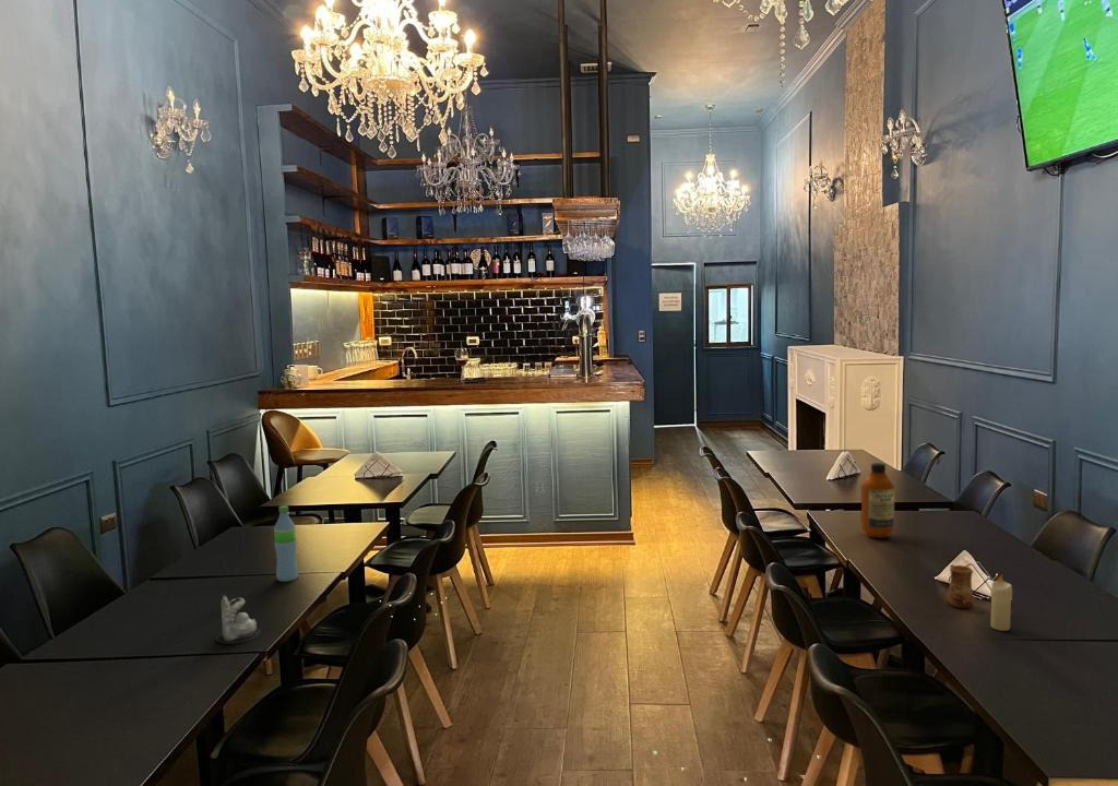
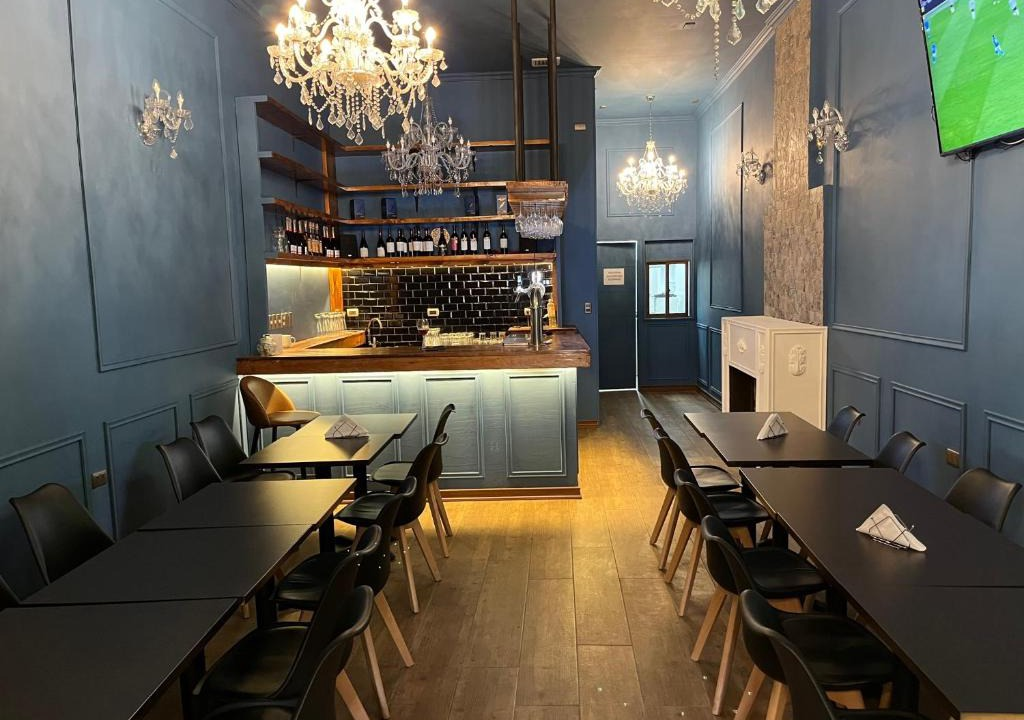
- cup (960, 586)
- water bottle (285, 543)
- candle (237, 615)
- candle (1001, 600)
- bottle (877, 499)
